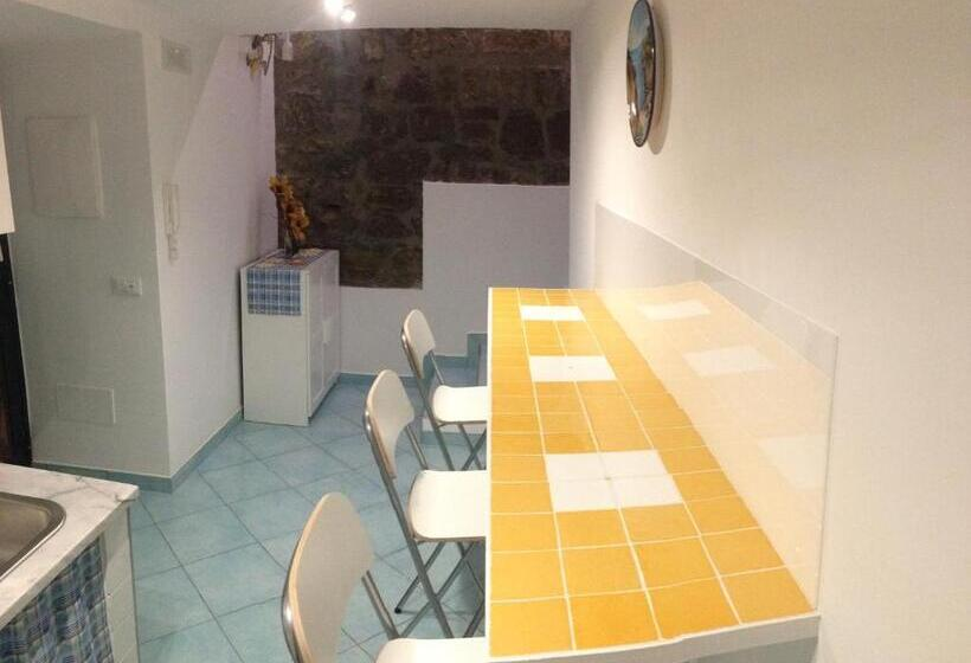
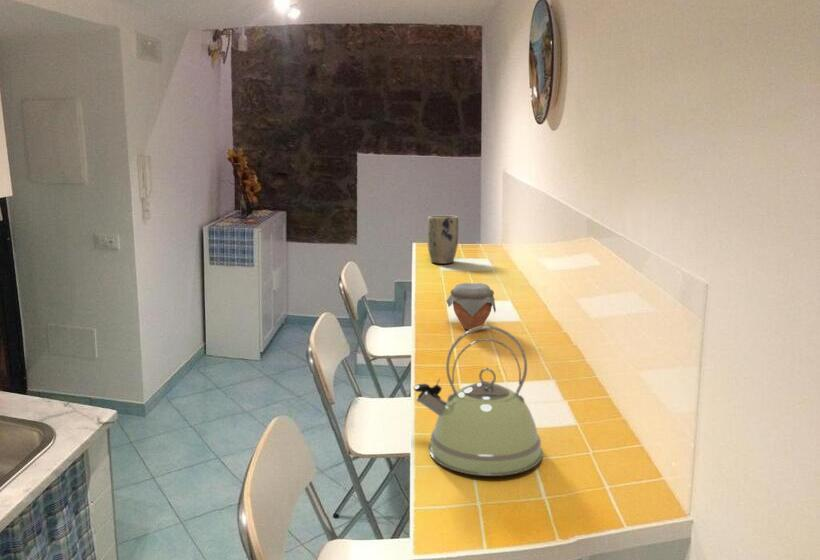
+ plant pot (442, 239)
+ kettle (478, 389)
+ jar (472, 306)
